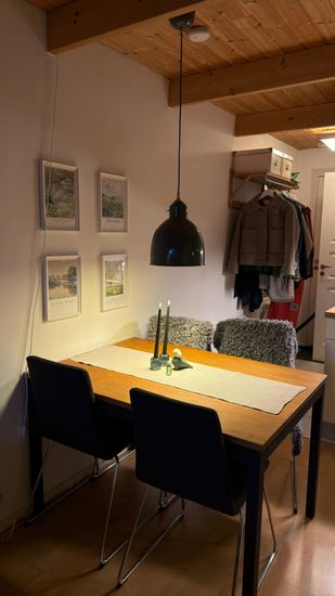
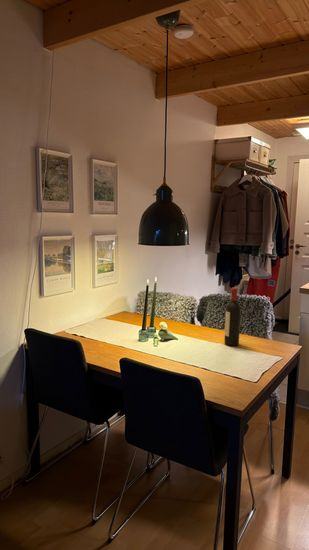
+ wine bottle (232, 316)
